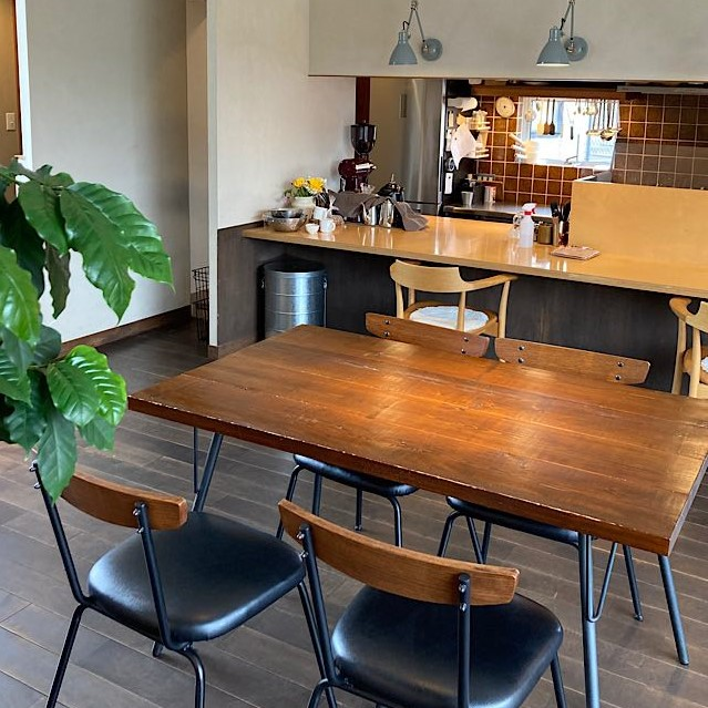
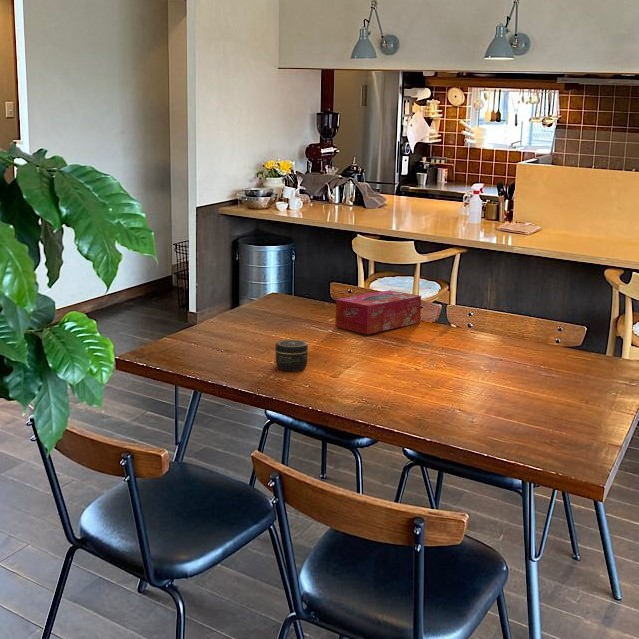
+ jar (291, 355)
+ tissue box (378, 311)
